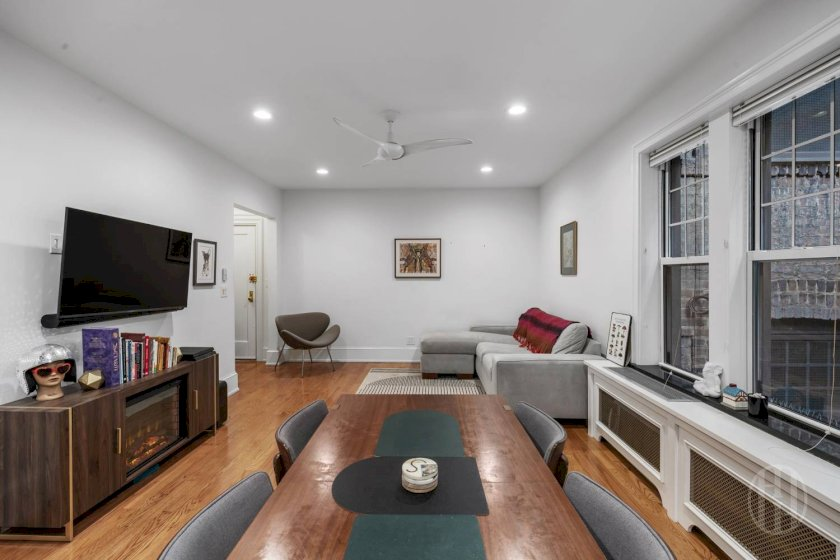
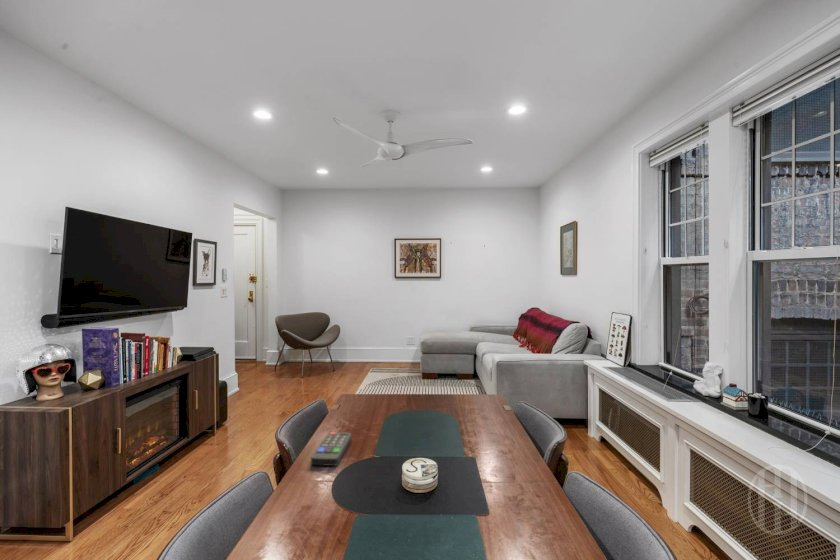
+ remote control (332, 447)
